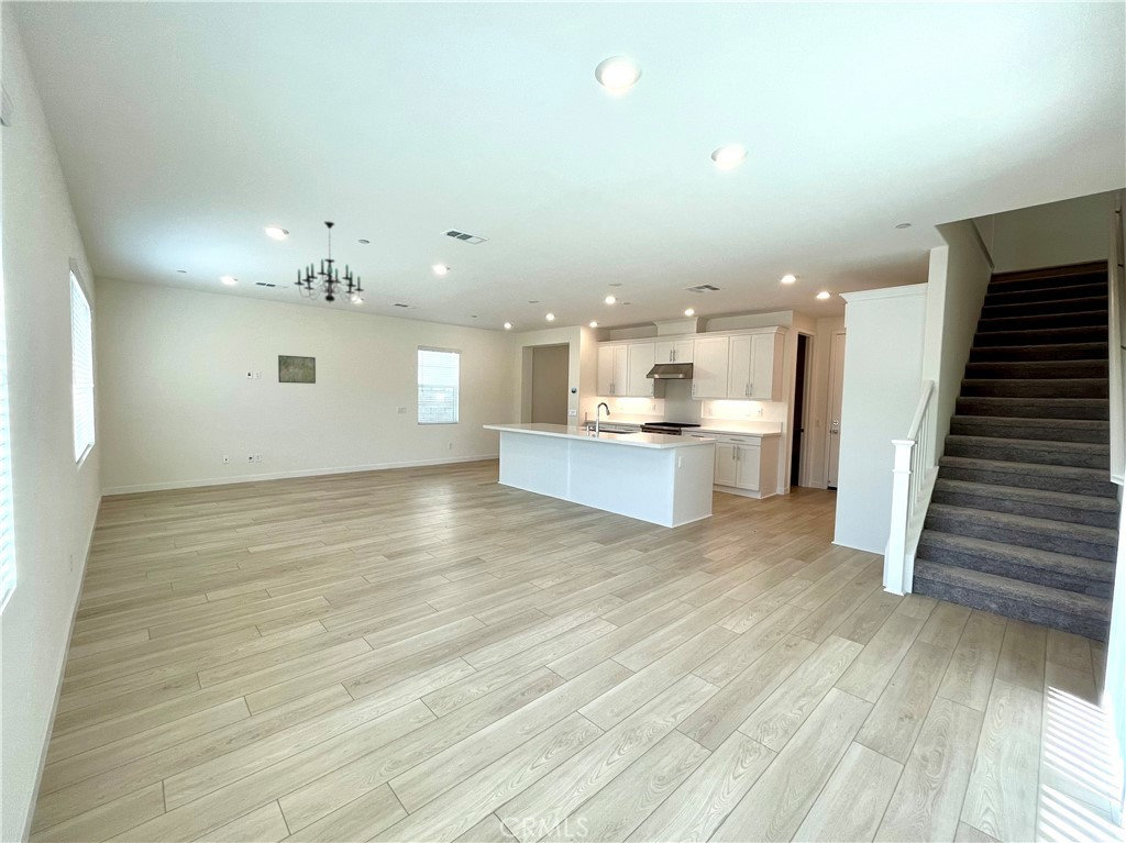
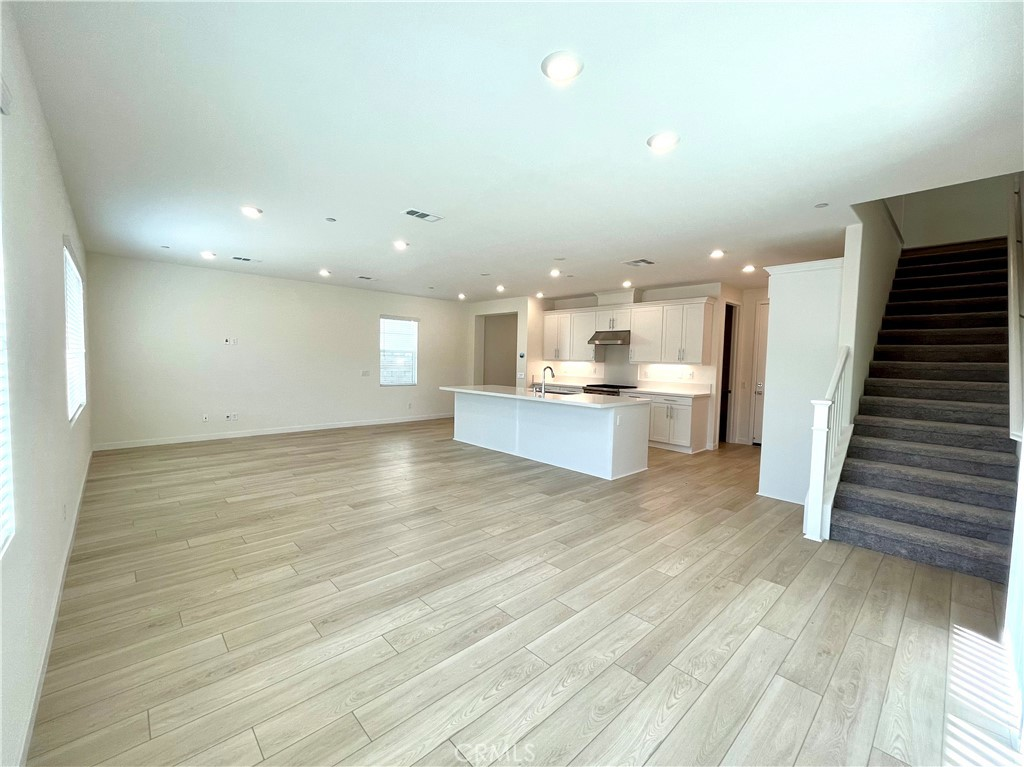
- chandelier (329, 263)
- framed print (297, 369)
